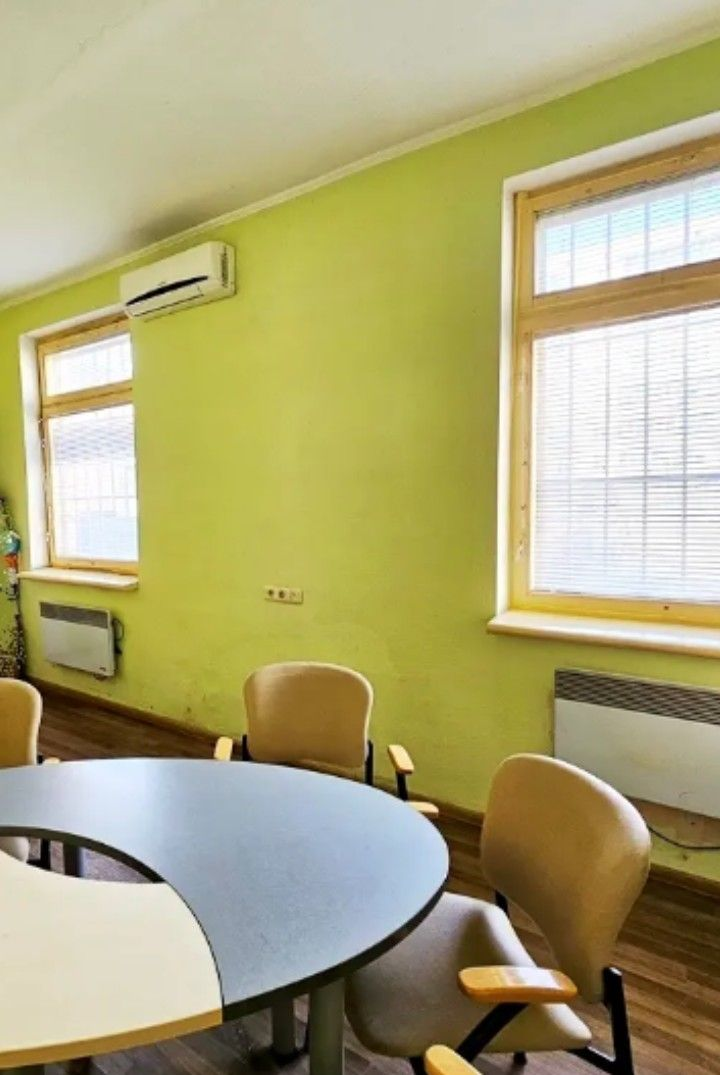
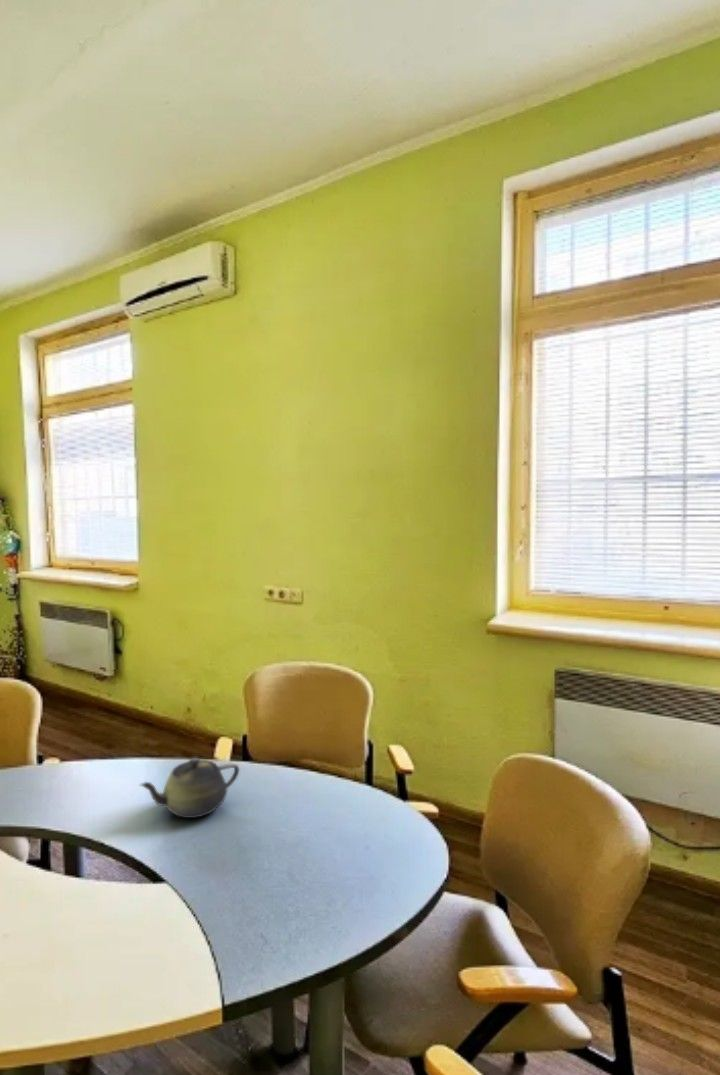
+ teapot (191, 784)
